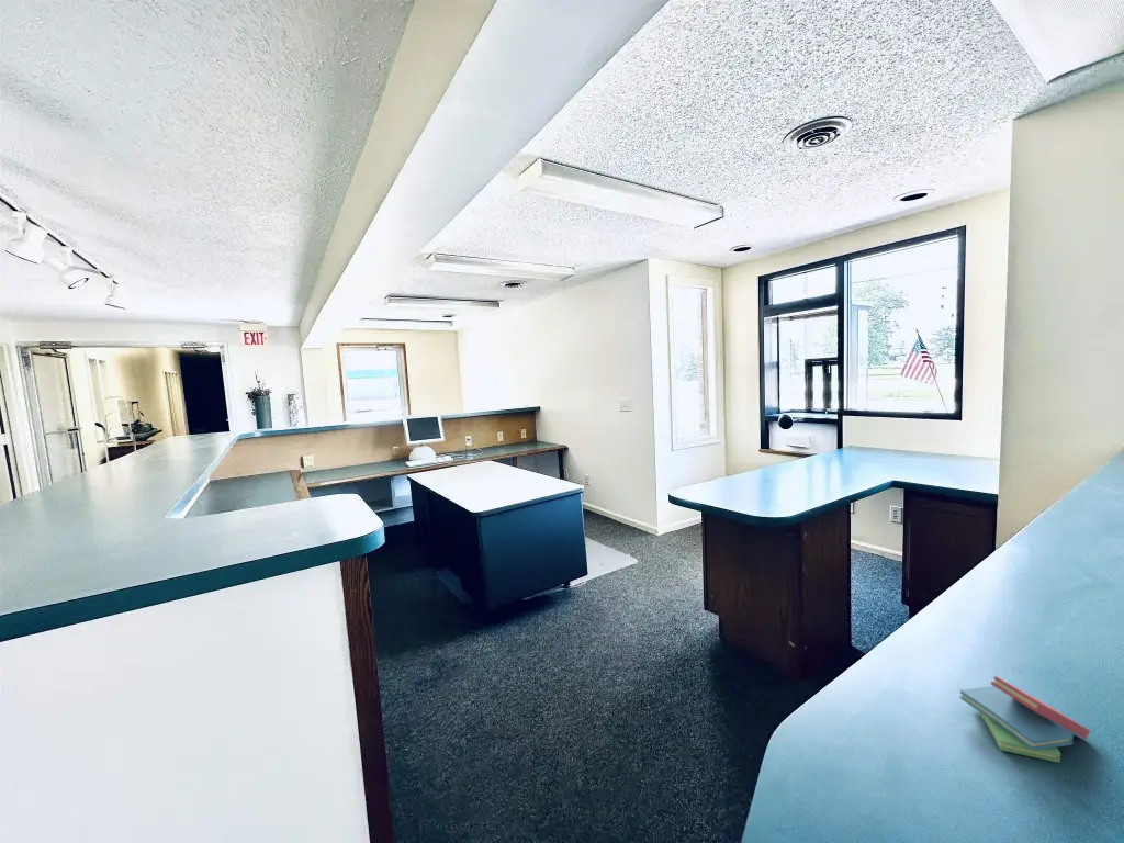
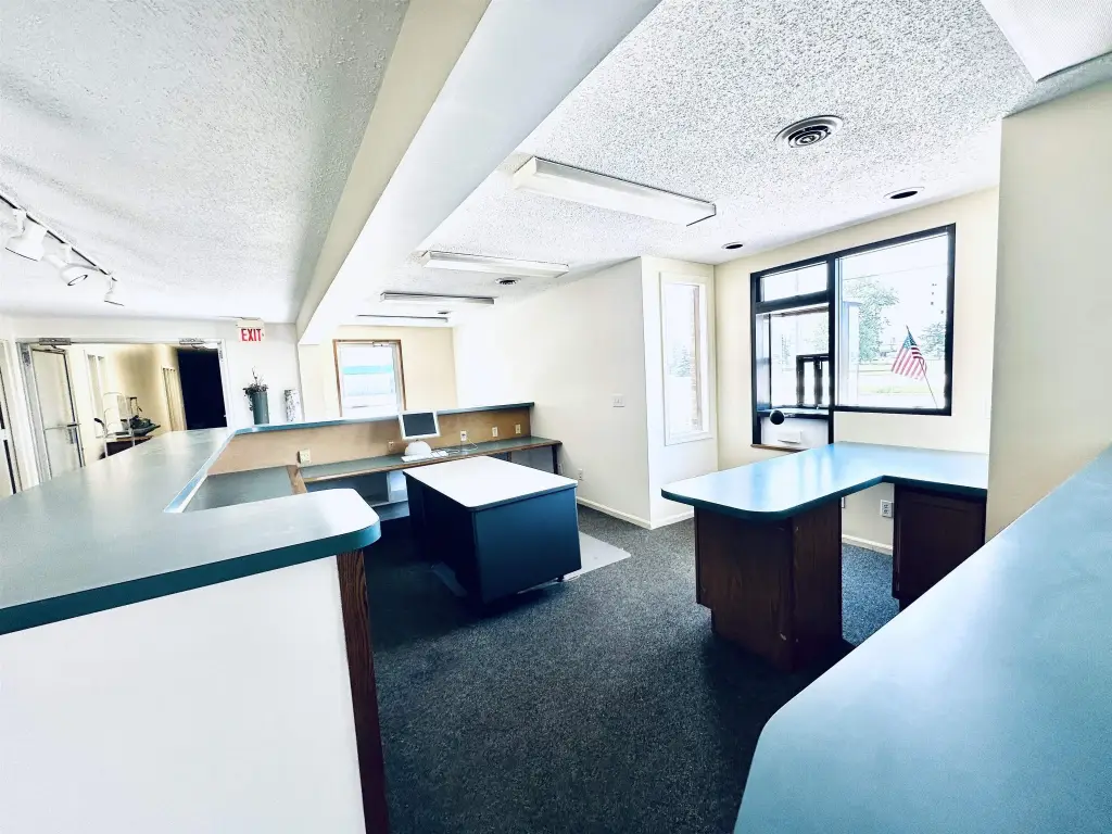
- sticky notes (1029, 709)
